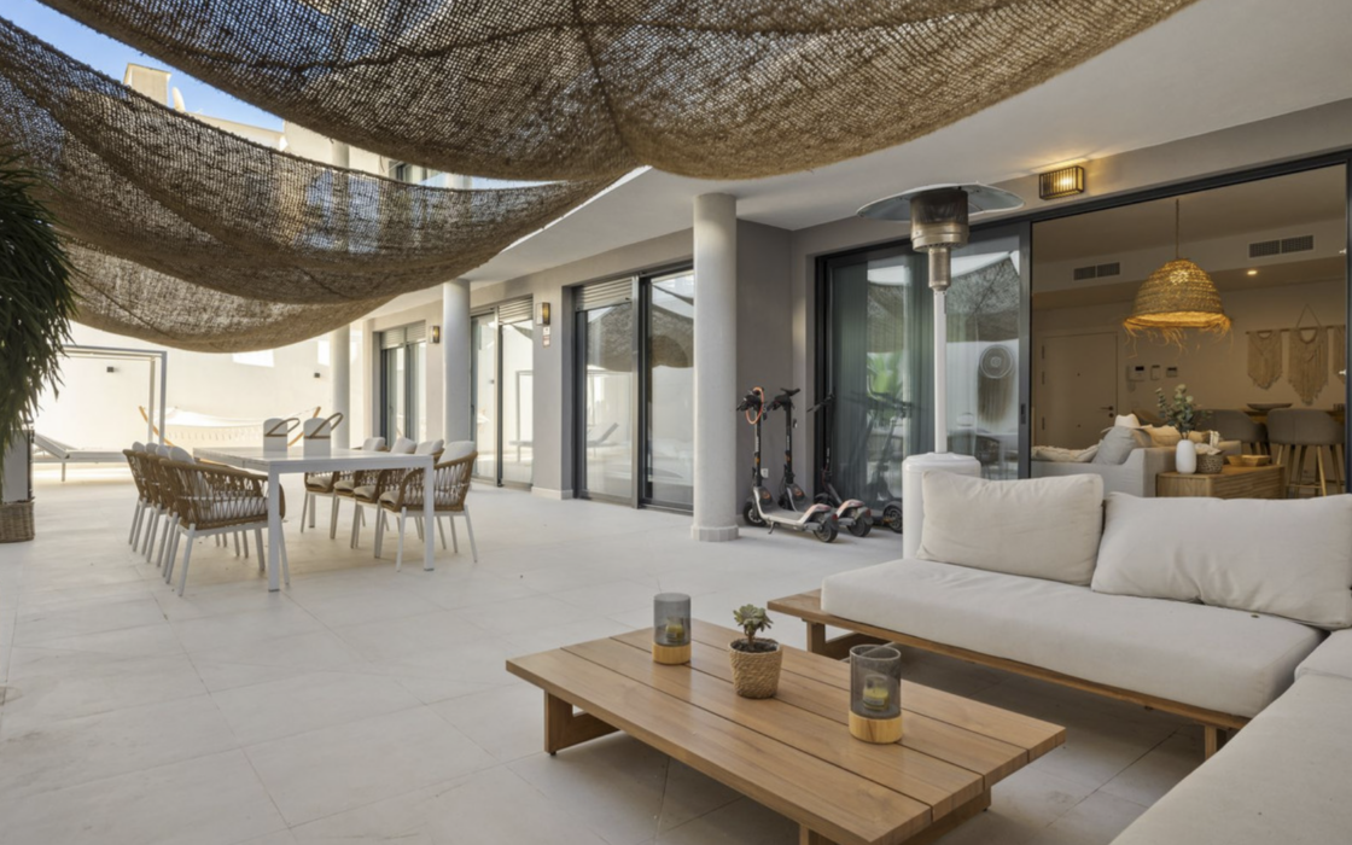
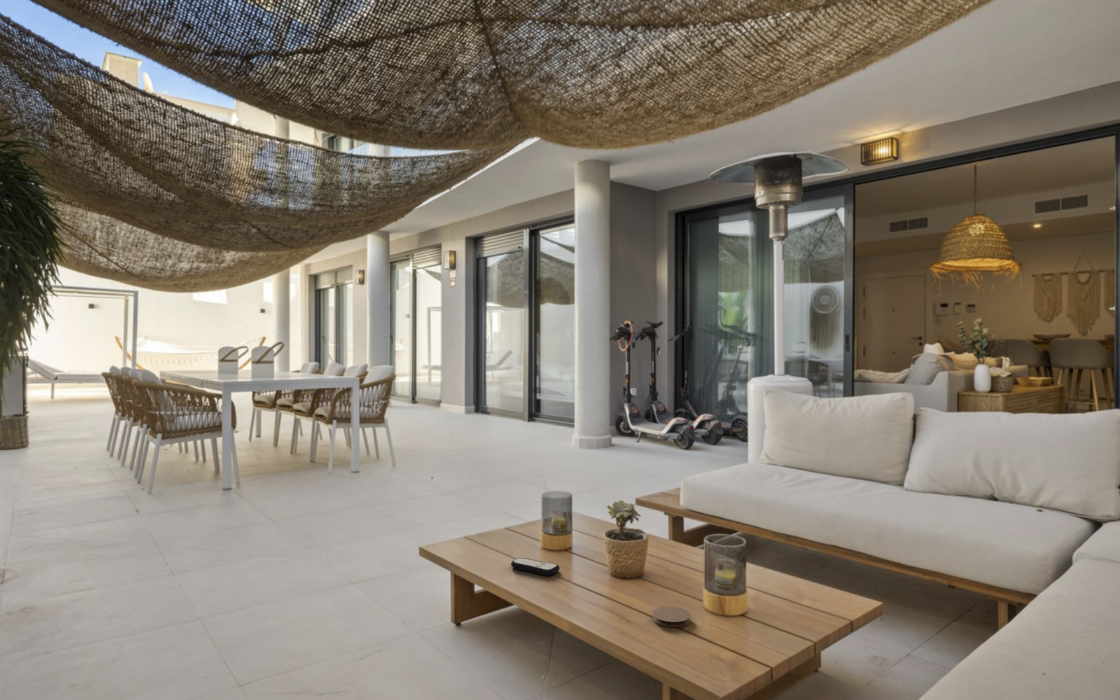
+ coaster (671, 616)
+ remote control (534, 566)
